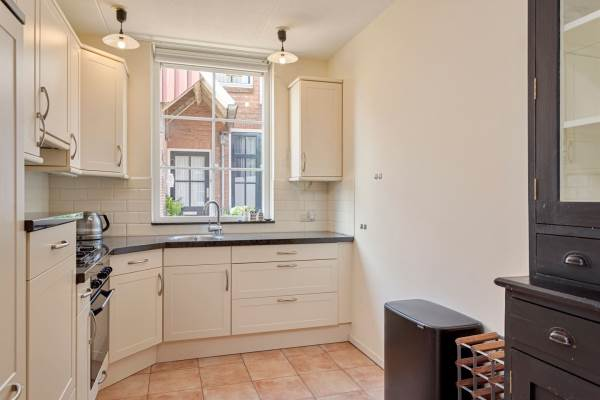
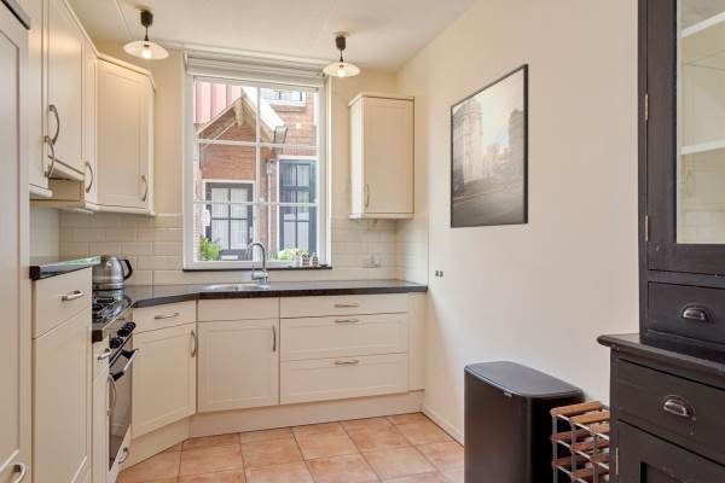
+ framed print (483, 157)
